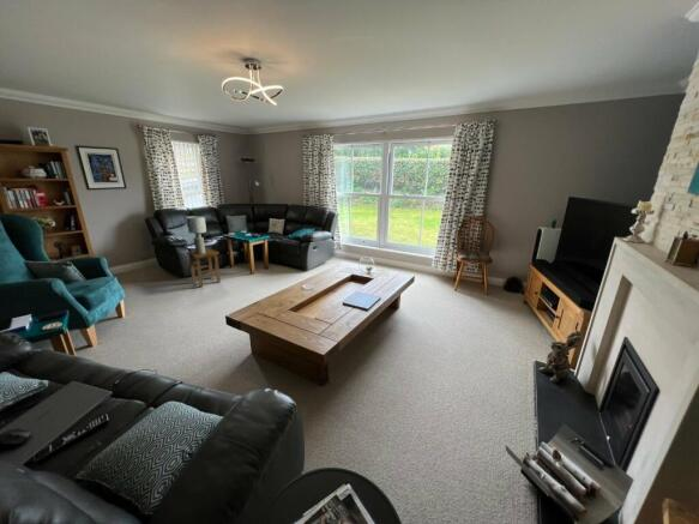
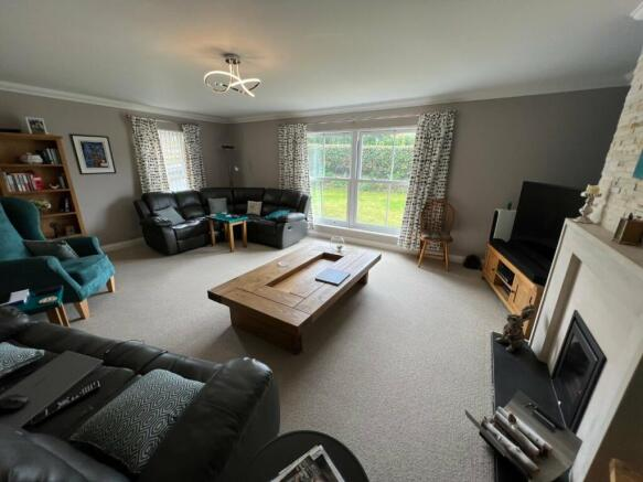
- lamp (198, 235)
- stool (204, 266)
